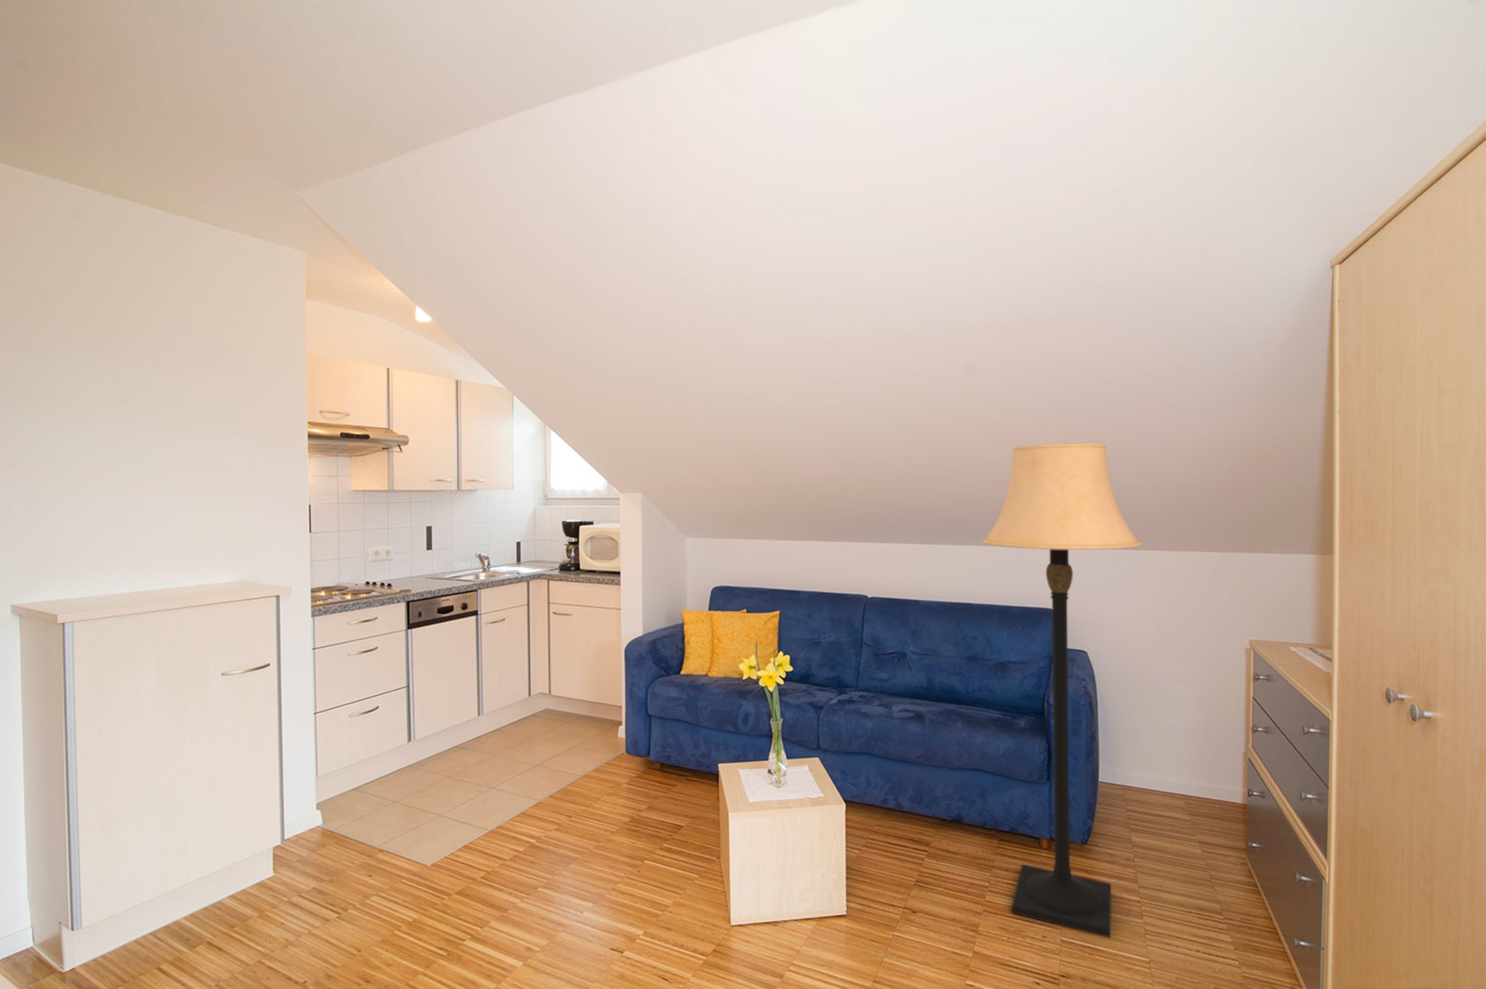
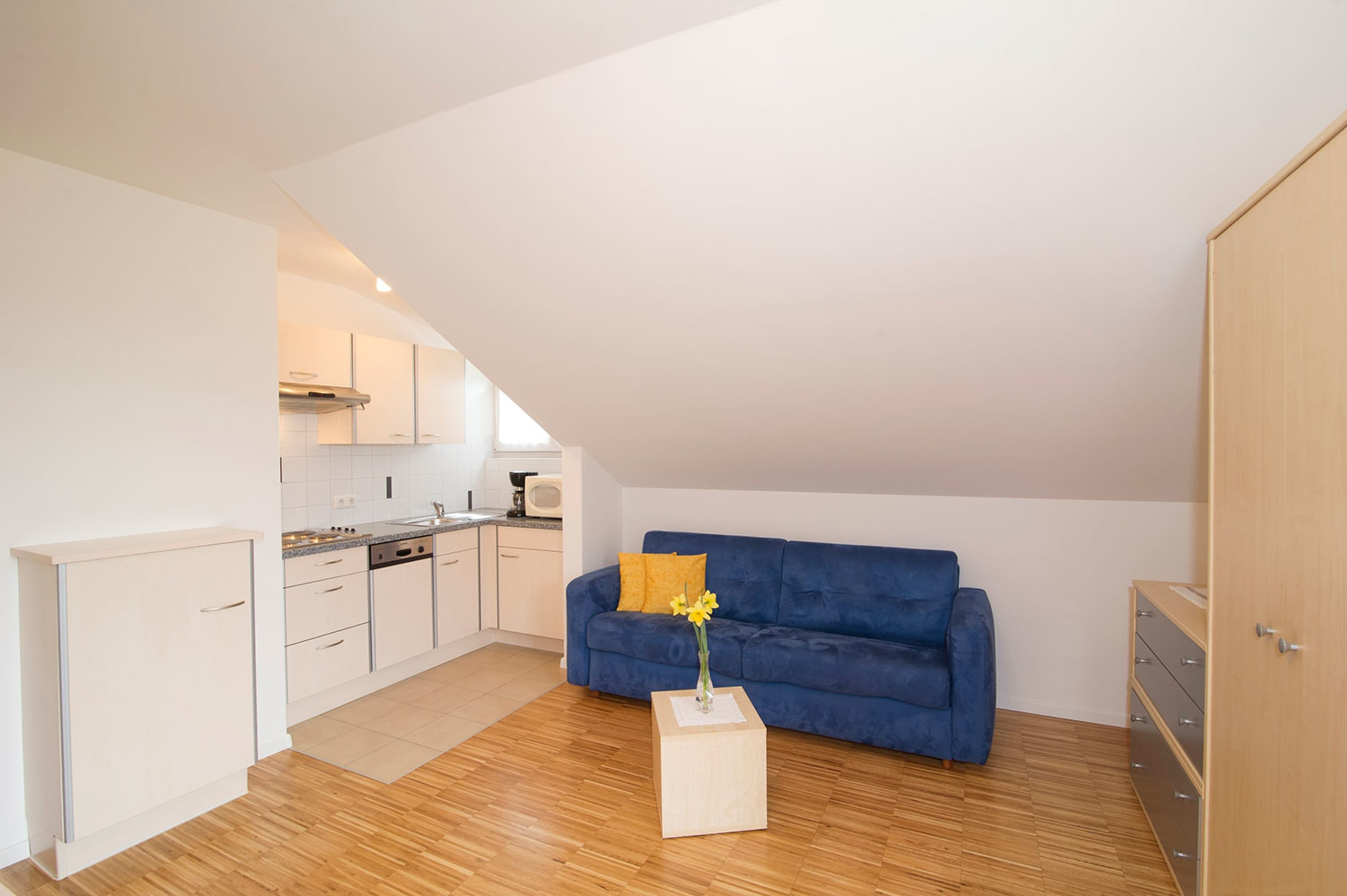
- lamp (1060, 674)
